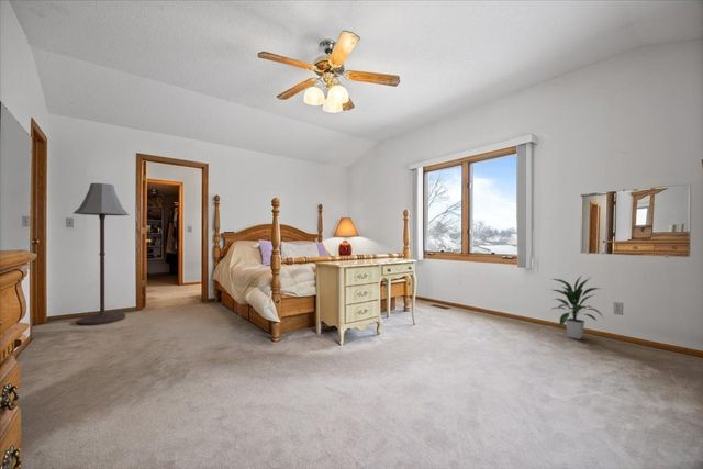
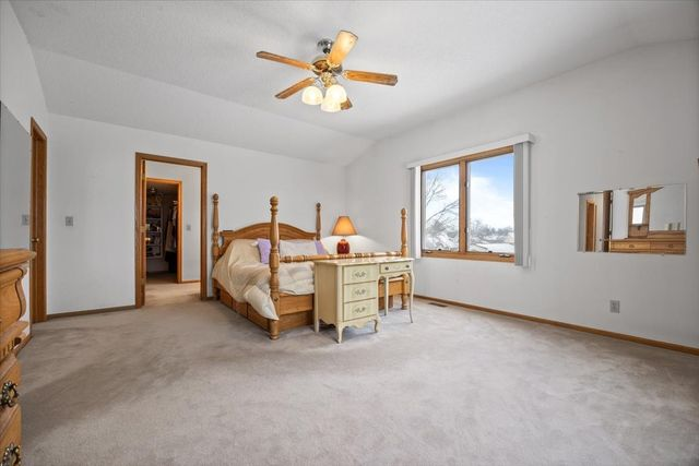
- indoor plant (572, 305)
- floor lamp (102, 252)
